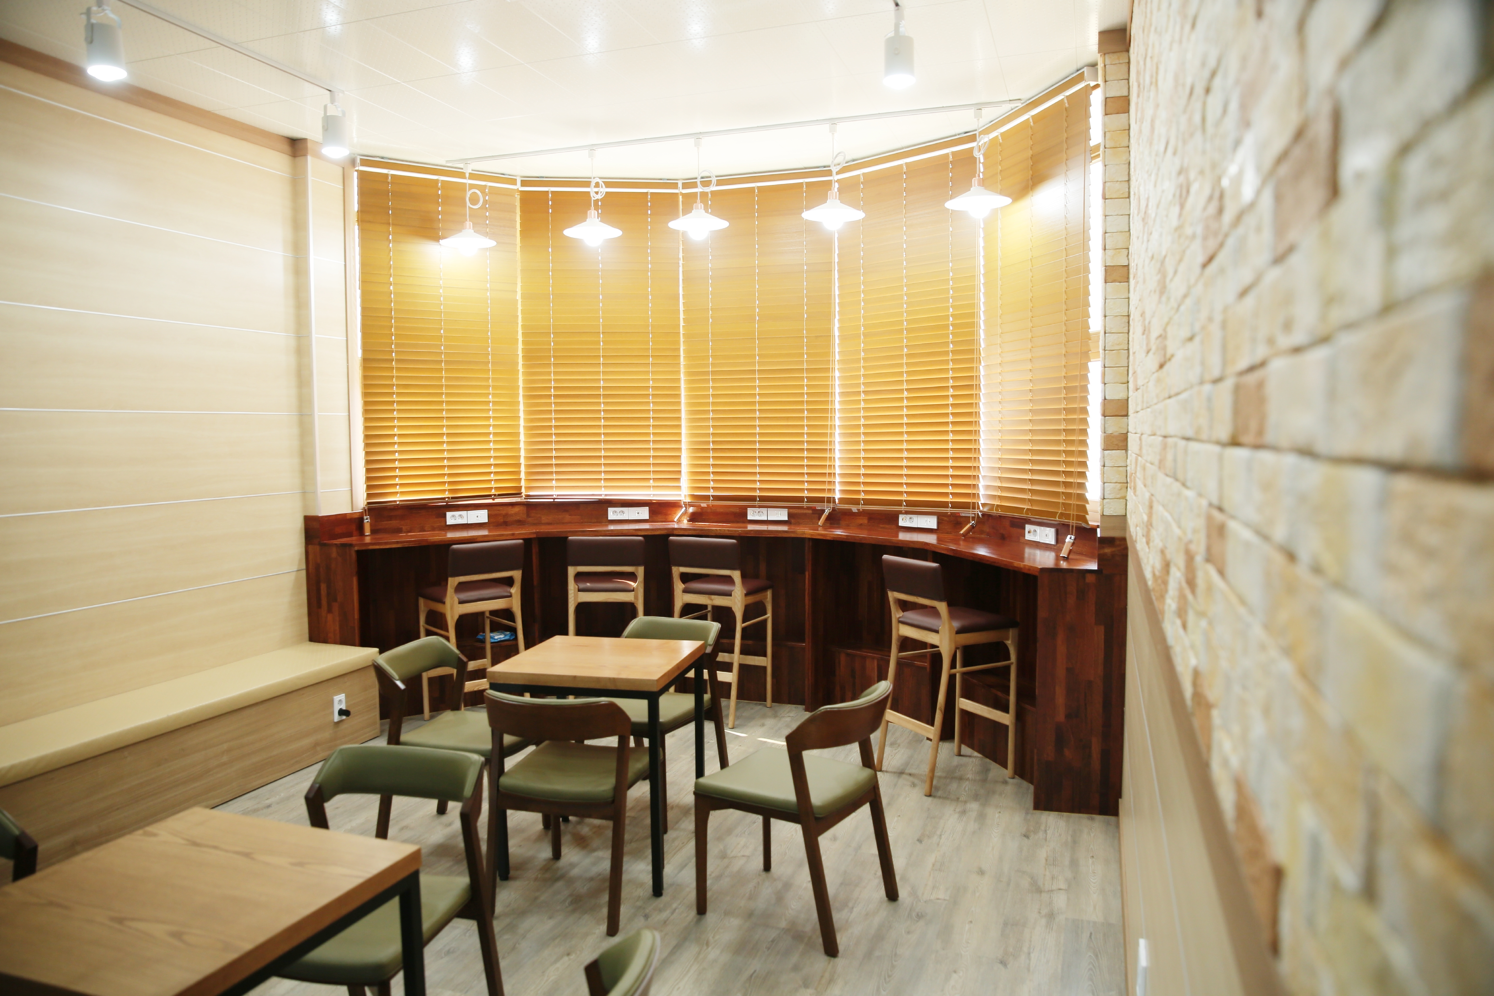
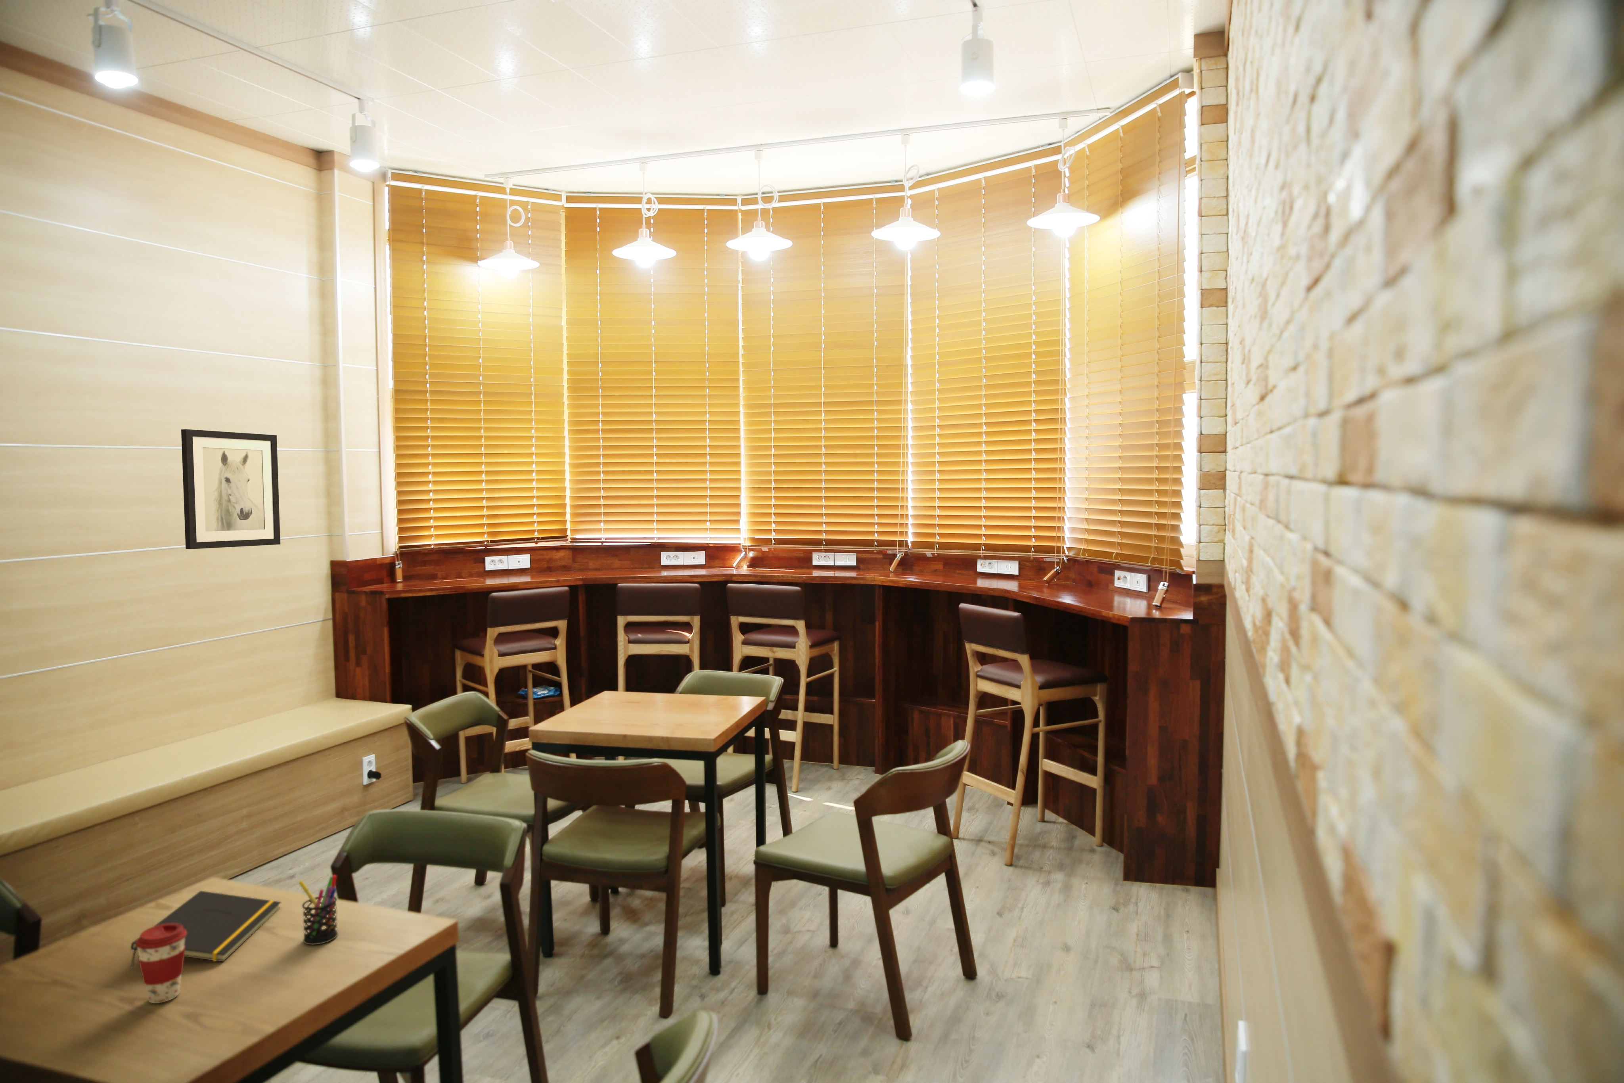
+ coffee cup (163, 963)
+ wall art (233, 490)
+ notepad (211, 923)
+ pen holder (324, 905)
